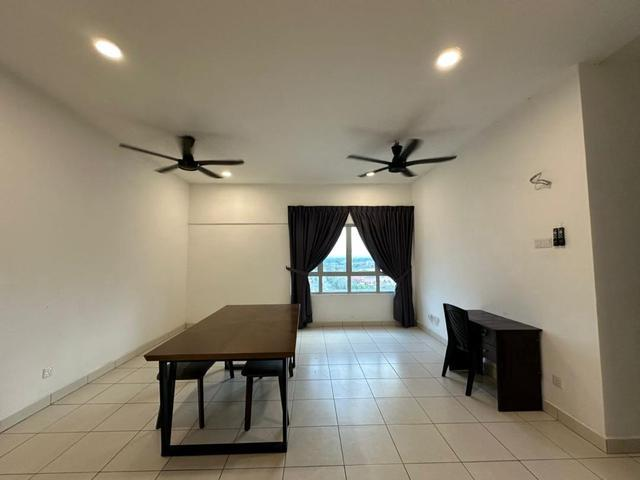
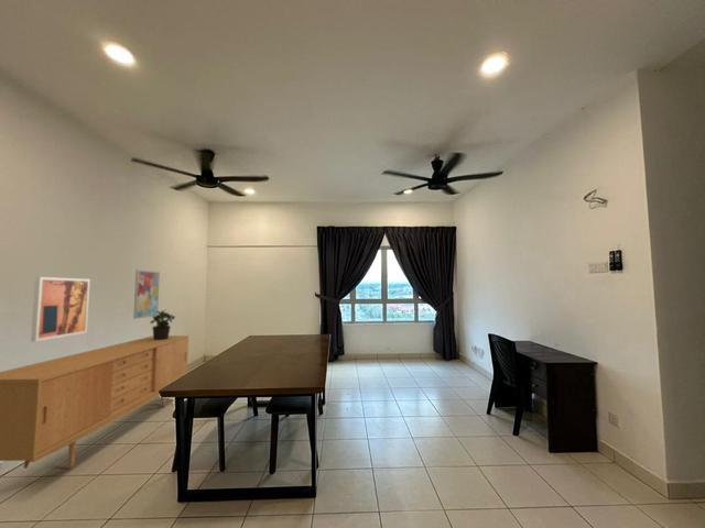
+ wall art (147, 294)
+ wall art (63, 307)
+ potted plant (162, 323)
+ sideboard (111, 391)
